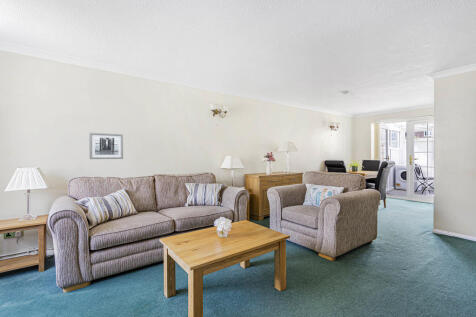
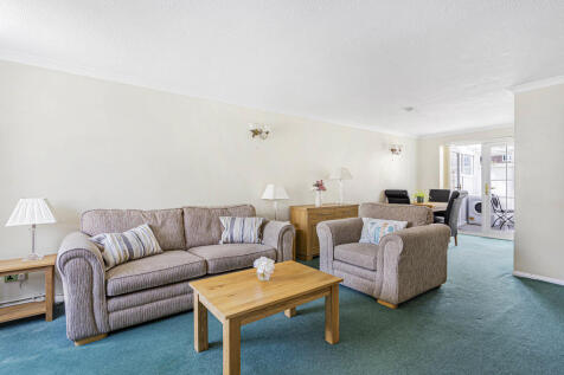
- wall art (106, 146)
